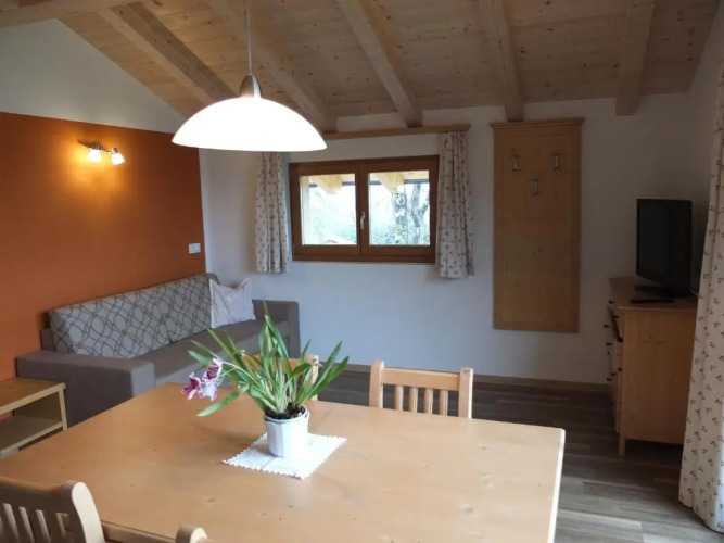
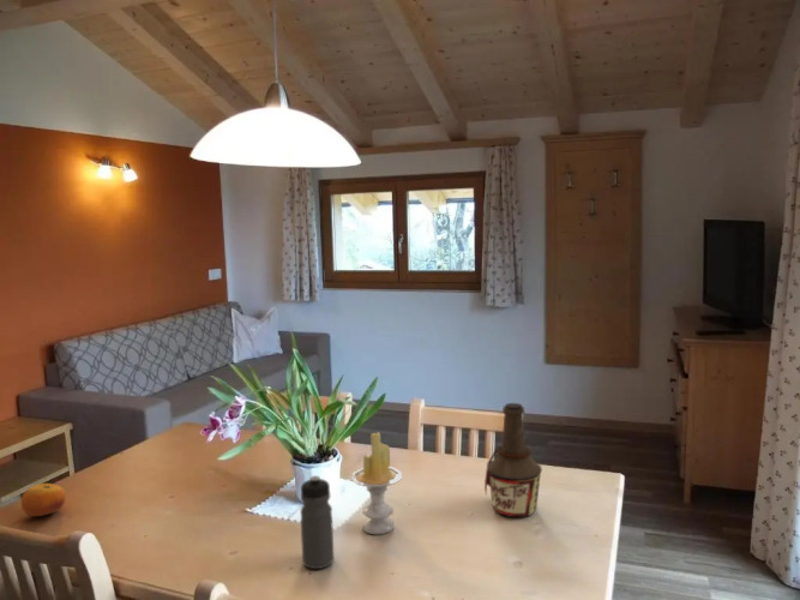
+ fruit (43, 499)
+ candle (377, 479)
+ water bottle (315, 520)
+ bottle (511, 456)
